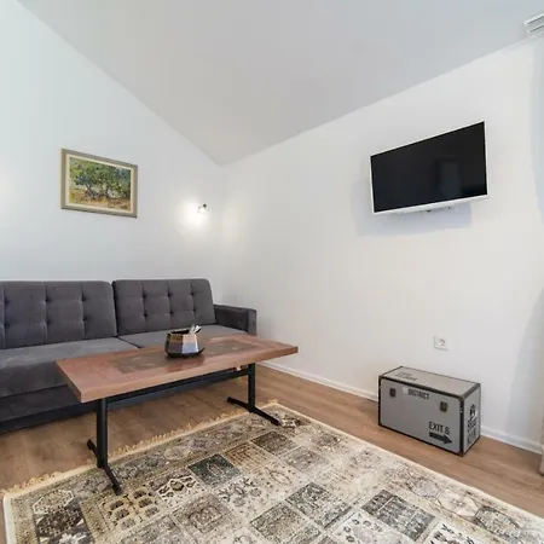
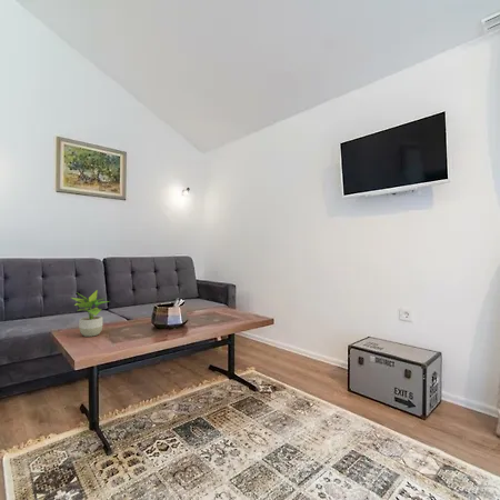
+ potted plant (88, 312)
